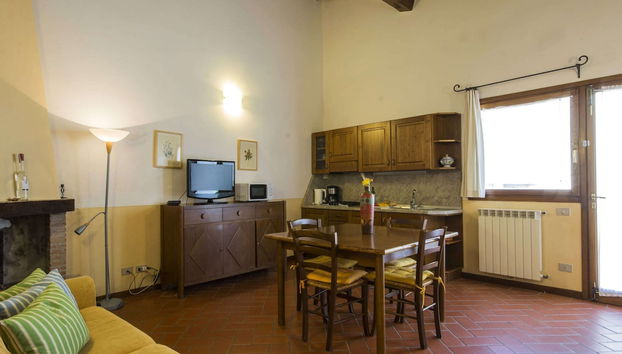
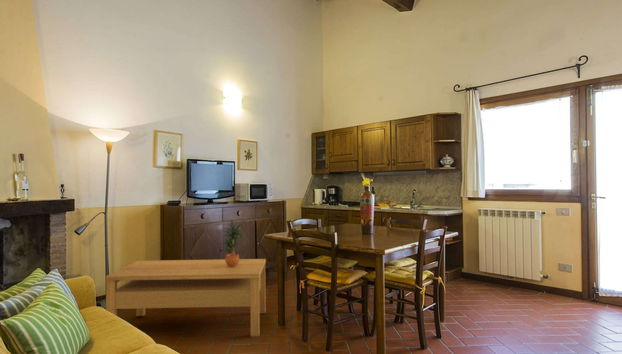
+ coffee table (193, 295)
+ potted plant (233, 243)
